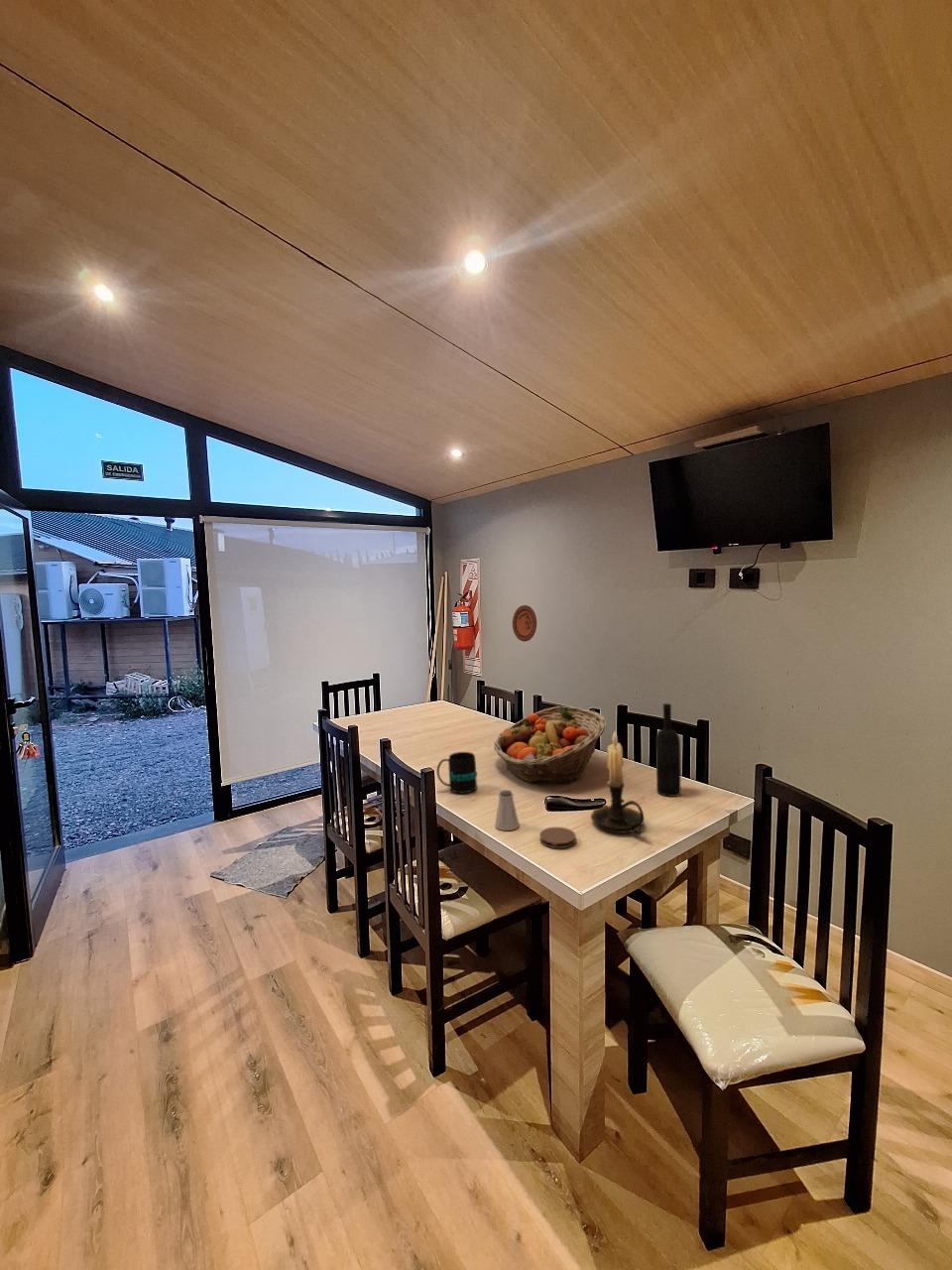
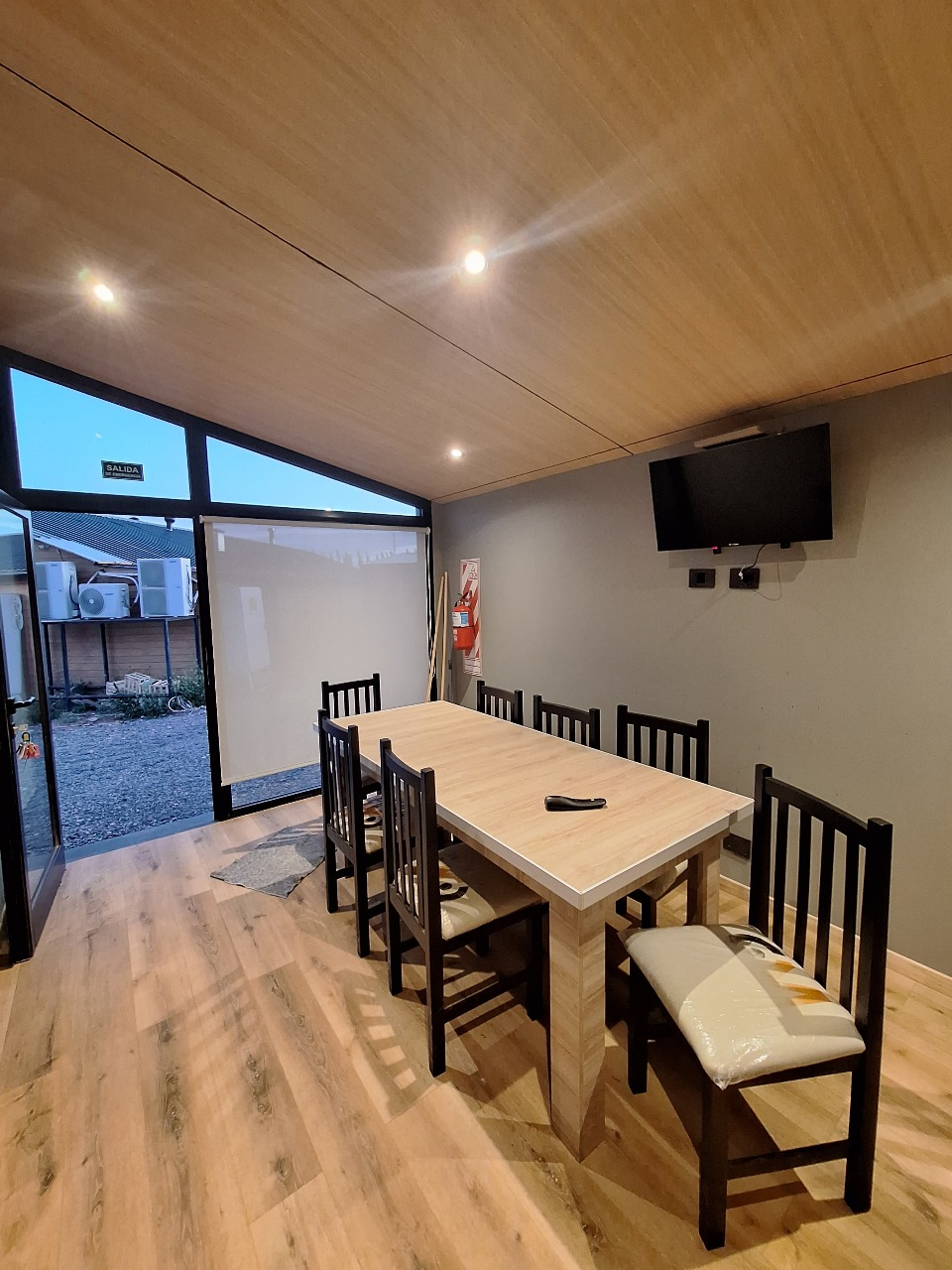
- candle holder (621, 780)
- mug (456, 773)
- fruit basket (548, 742)
- decorative plate (525, 623)
- wine bottle (667, 748)
- coaster (557, 836)
- saltshaker (506, 809)
